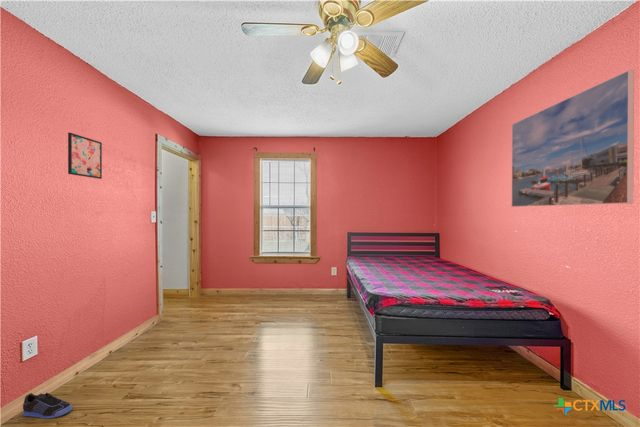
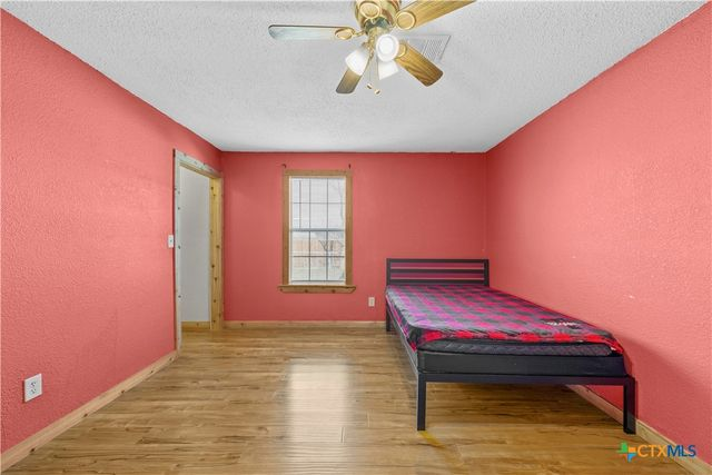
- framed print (558, 154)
- wall art (86, 157)
- sneaker (46, 404)
